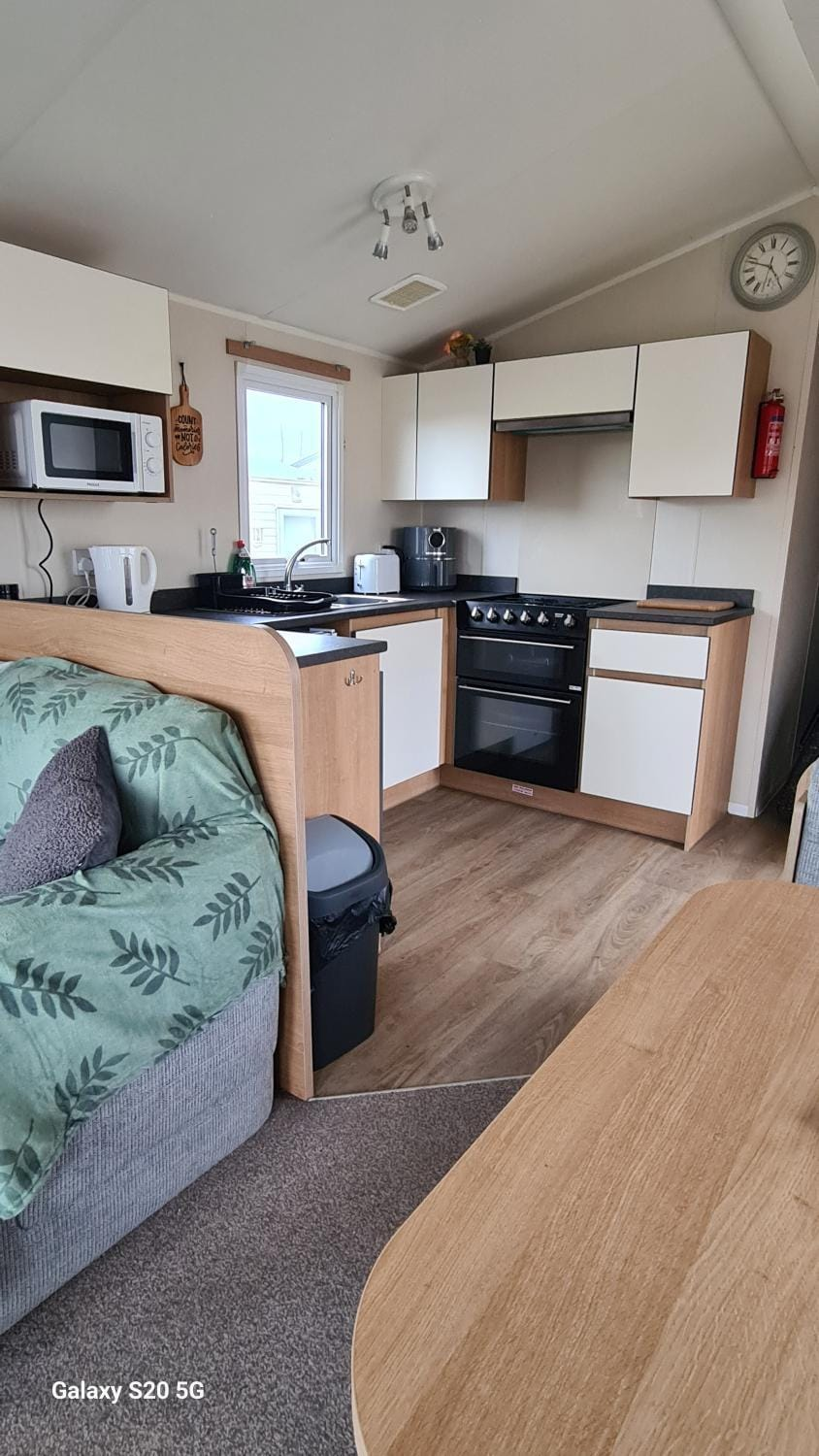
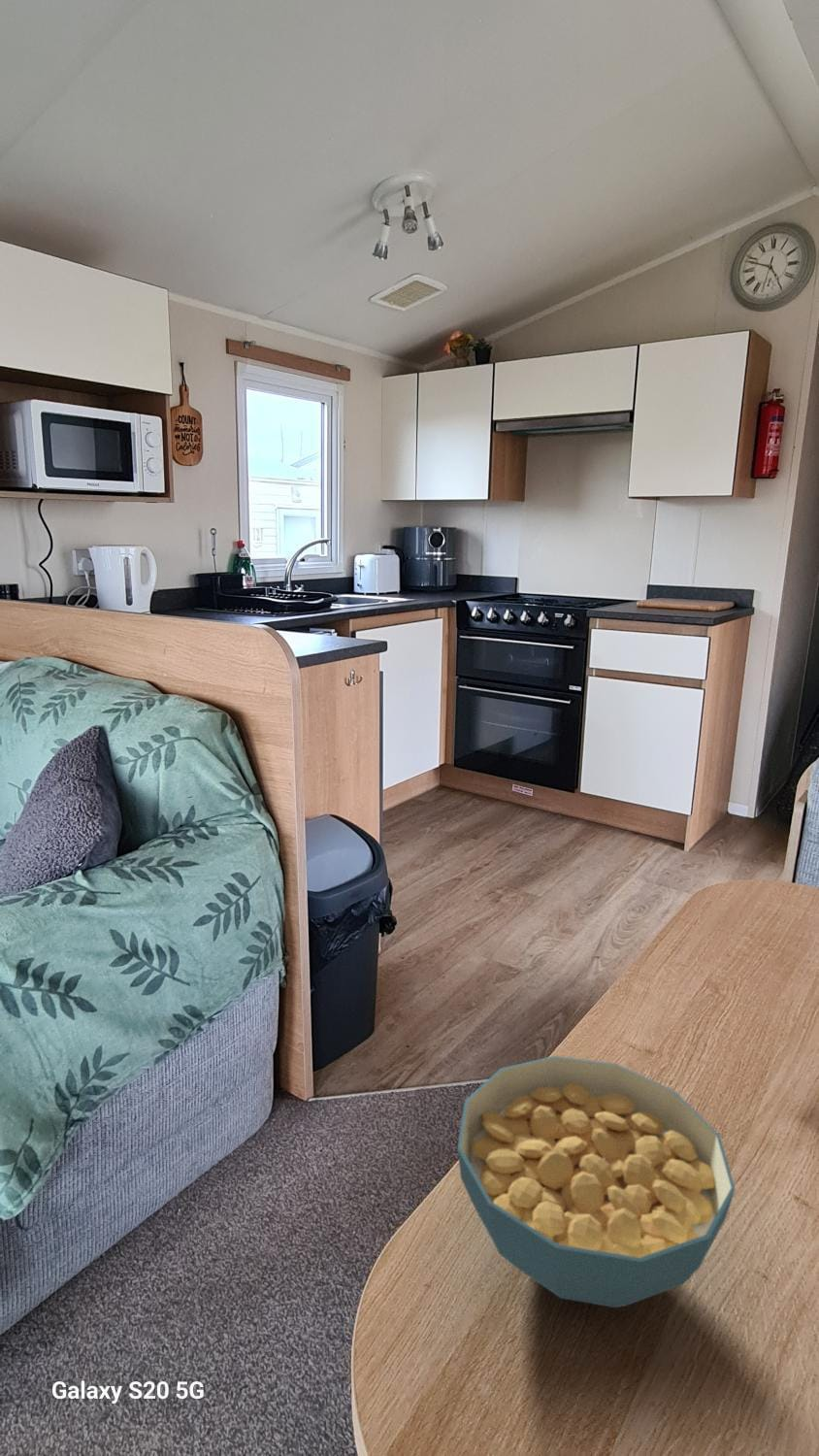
+ cereal bowl (585, 1196)
